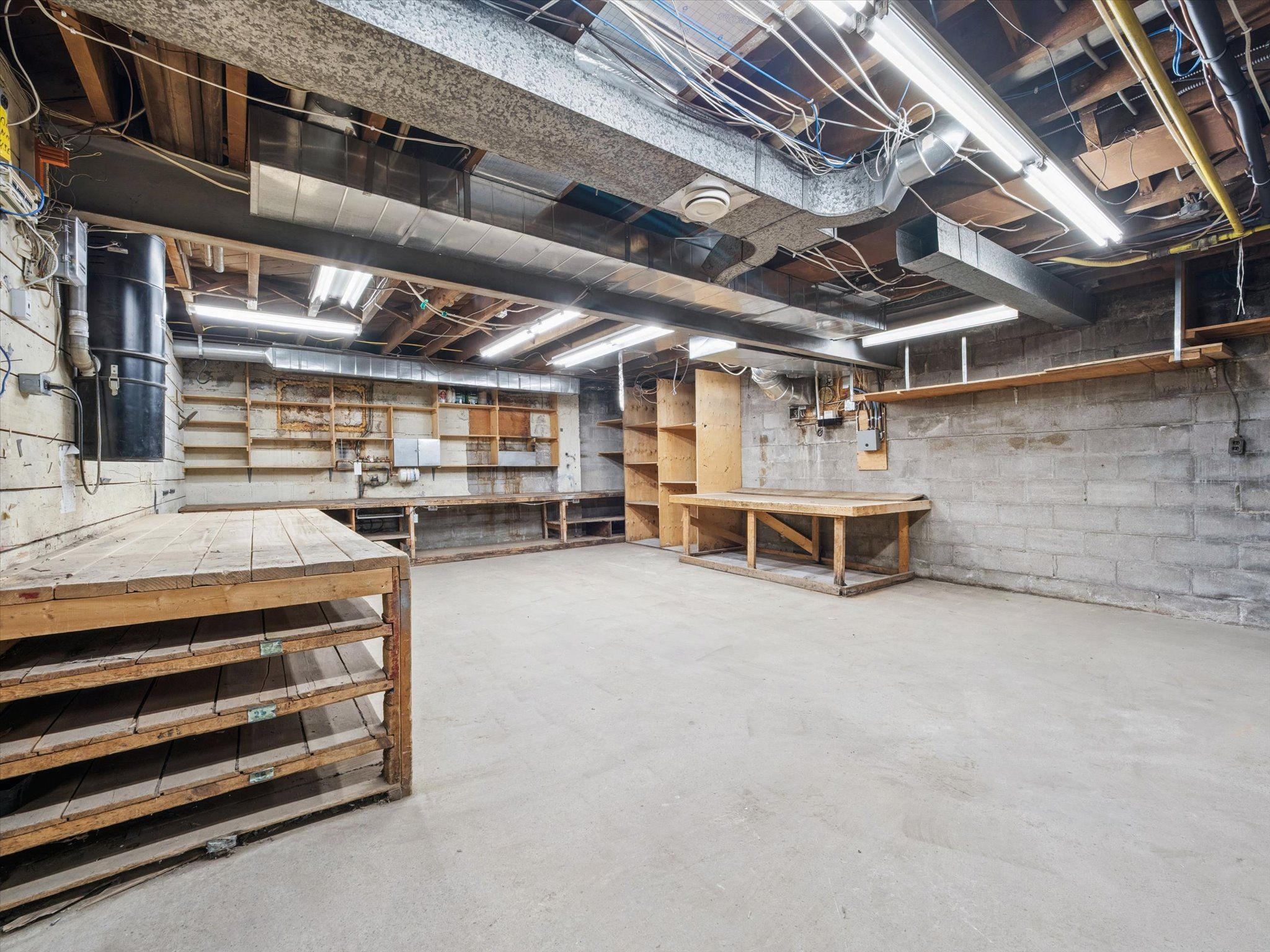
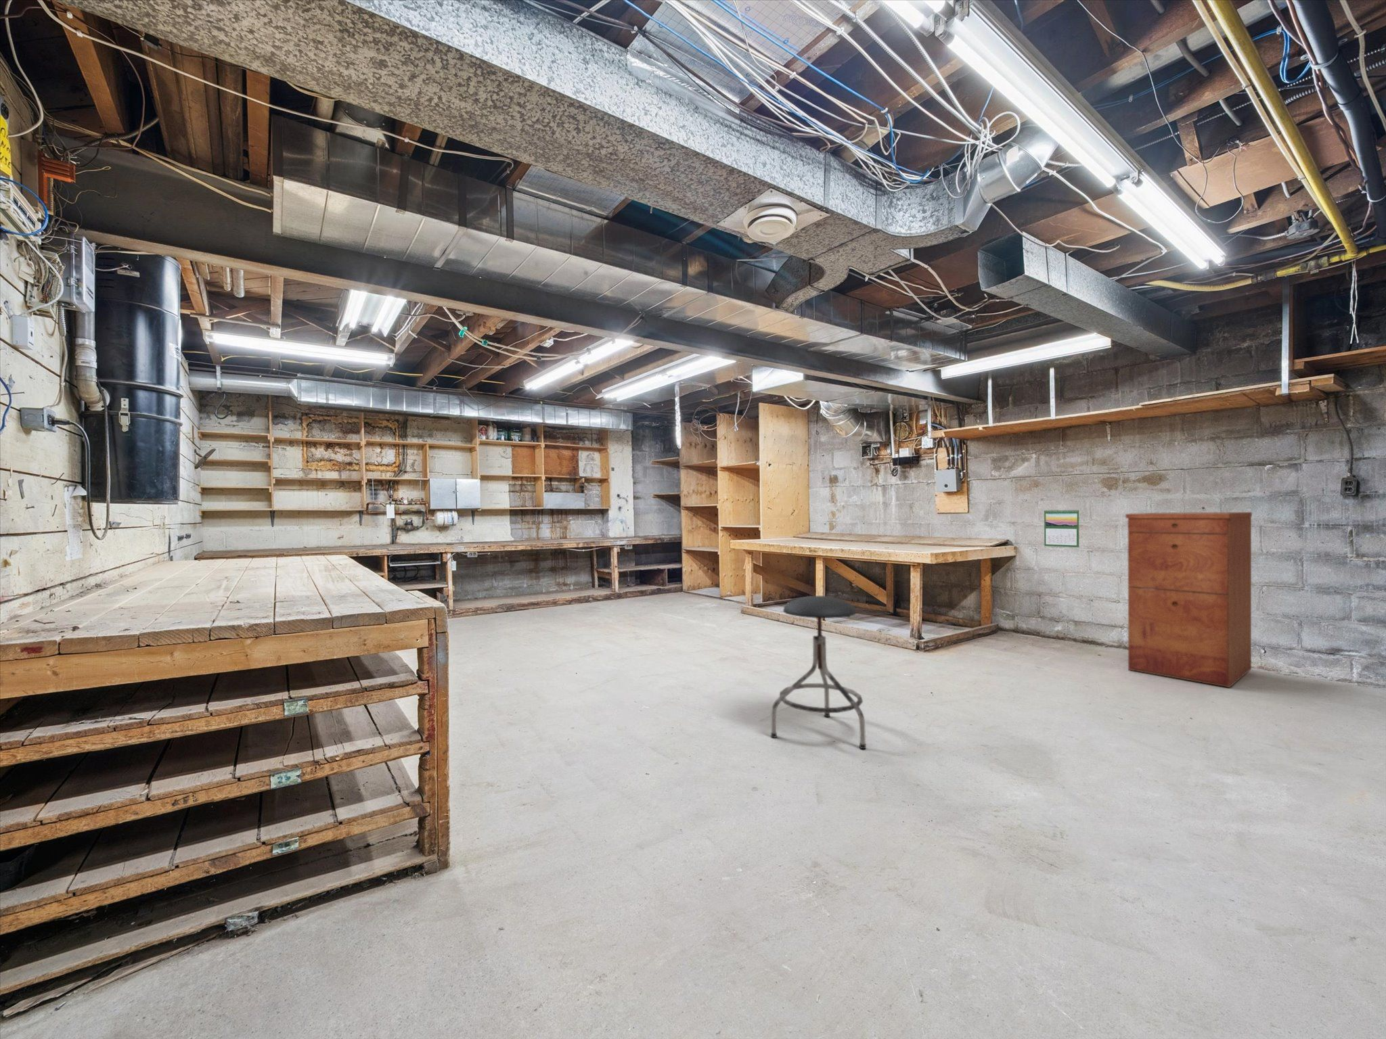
+ stool (821, 662)
+ filing cabinet (1188, 592)
+ calendar (1061, 527)
